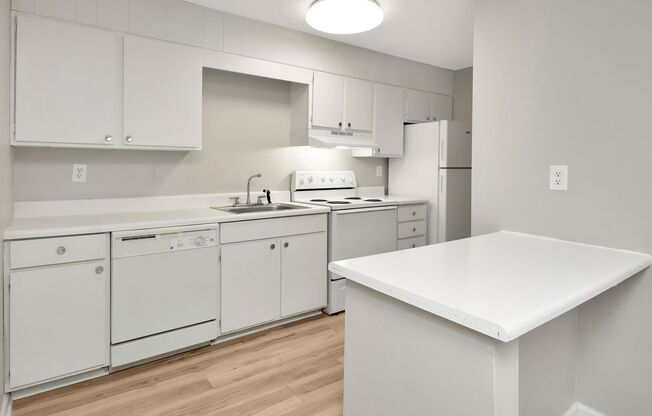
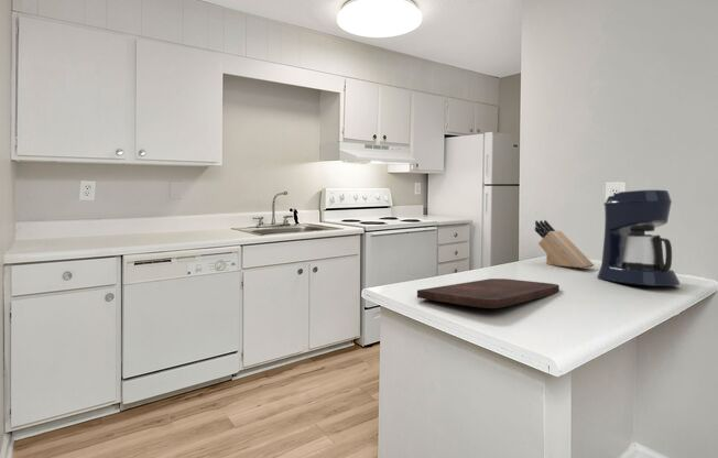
+ knife block (561, 242)
+ cutting board (494, 291)
+ coffee maker (639, 236)
